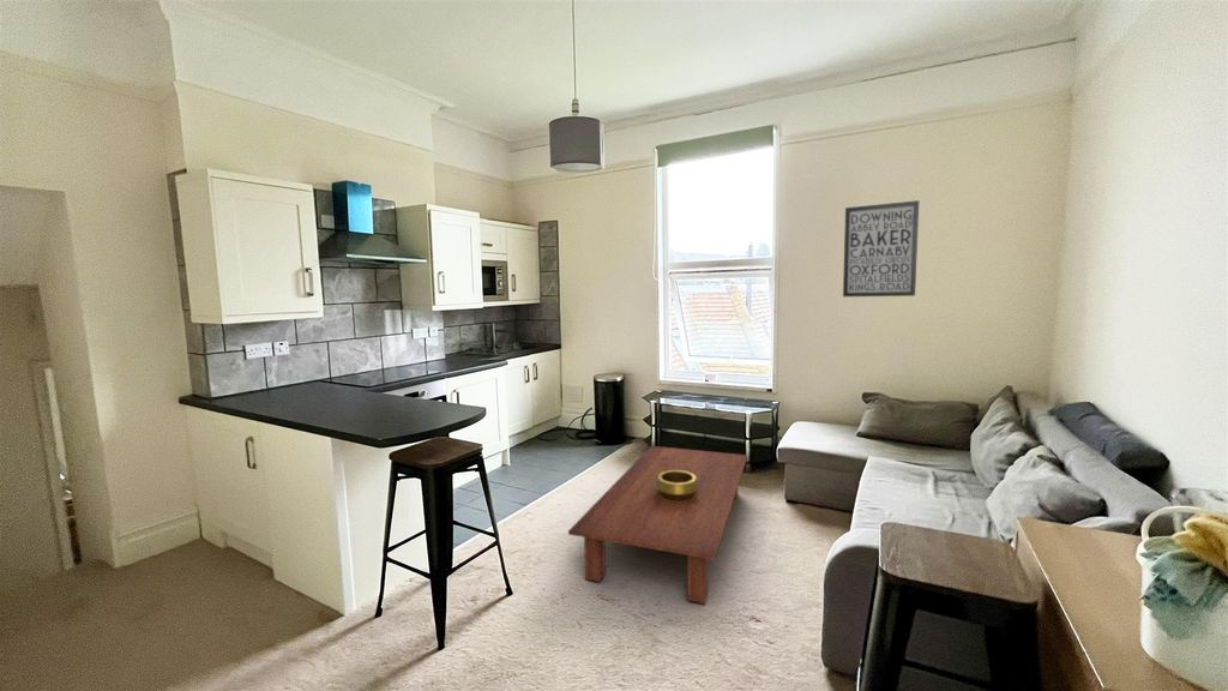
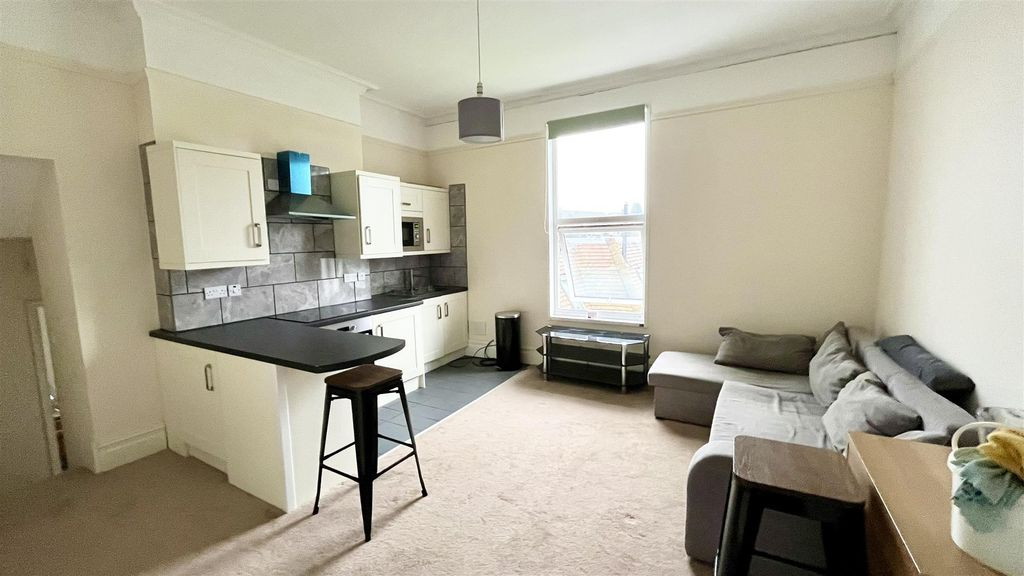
- wall art (879, 251)
- coffee table (674, 507)
- decorative bowl (676, 485)
